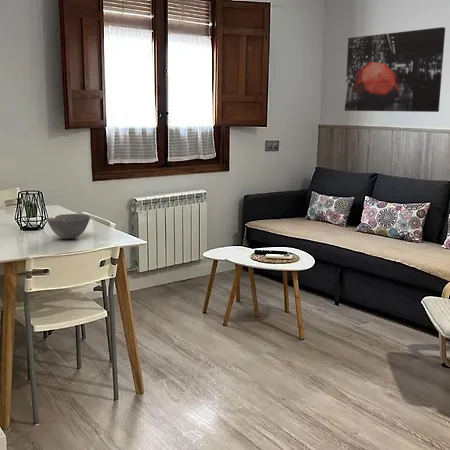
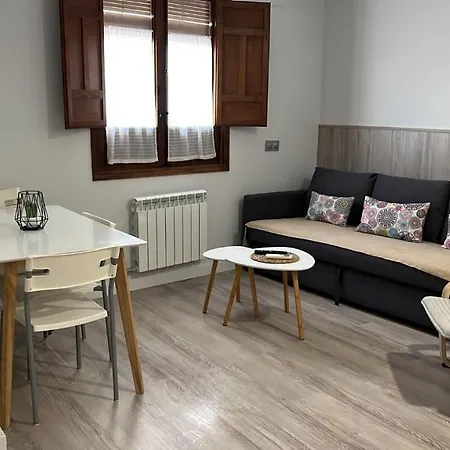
- wall art (390, 72)
- bowl (69, 227)
